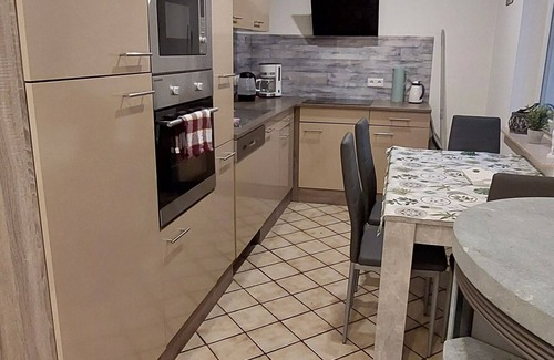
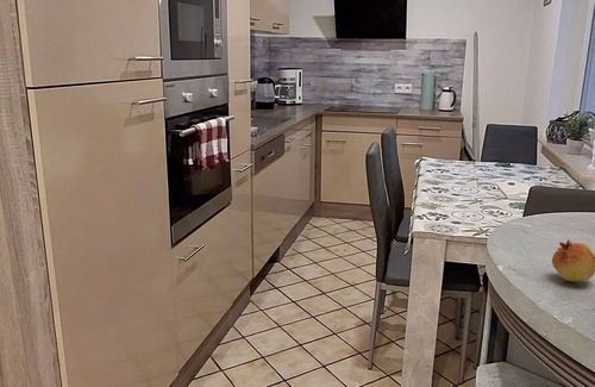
+ fruit (575, 260)
